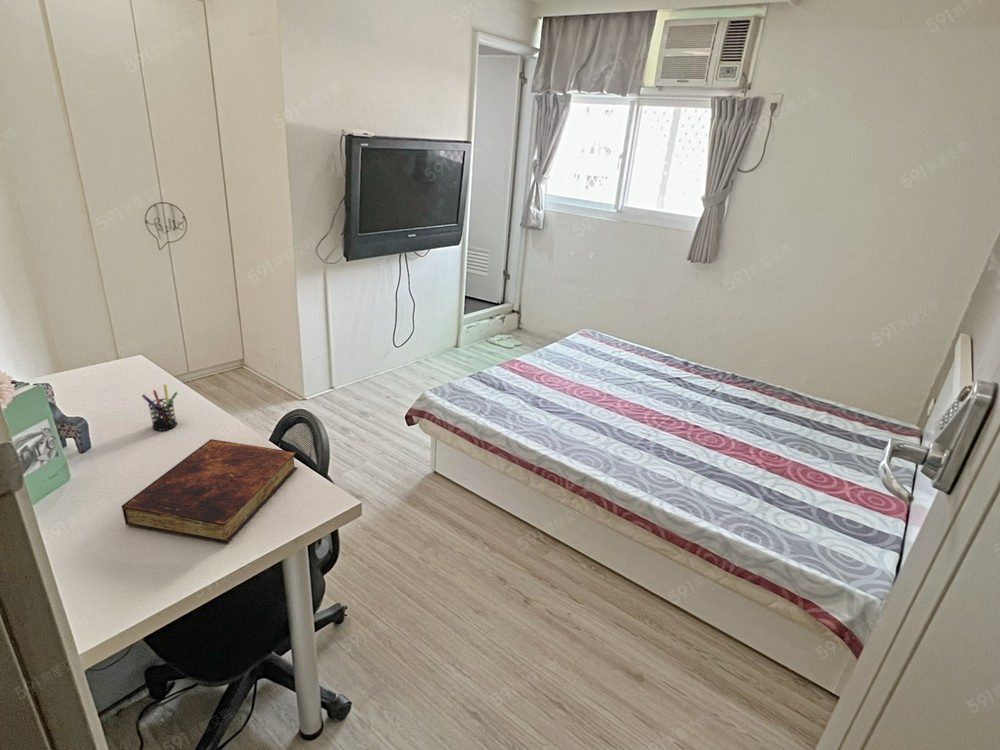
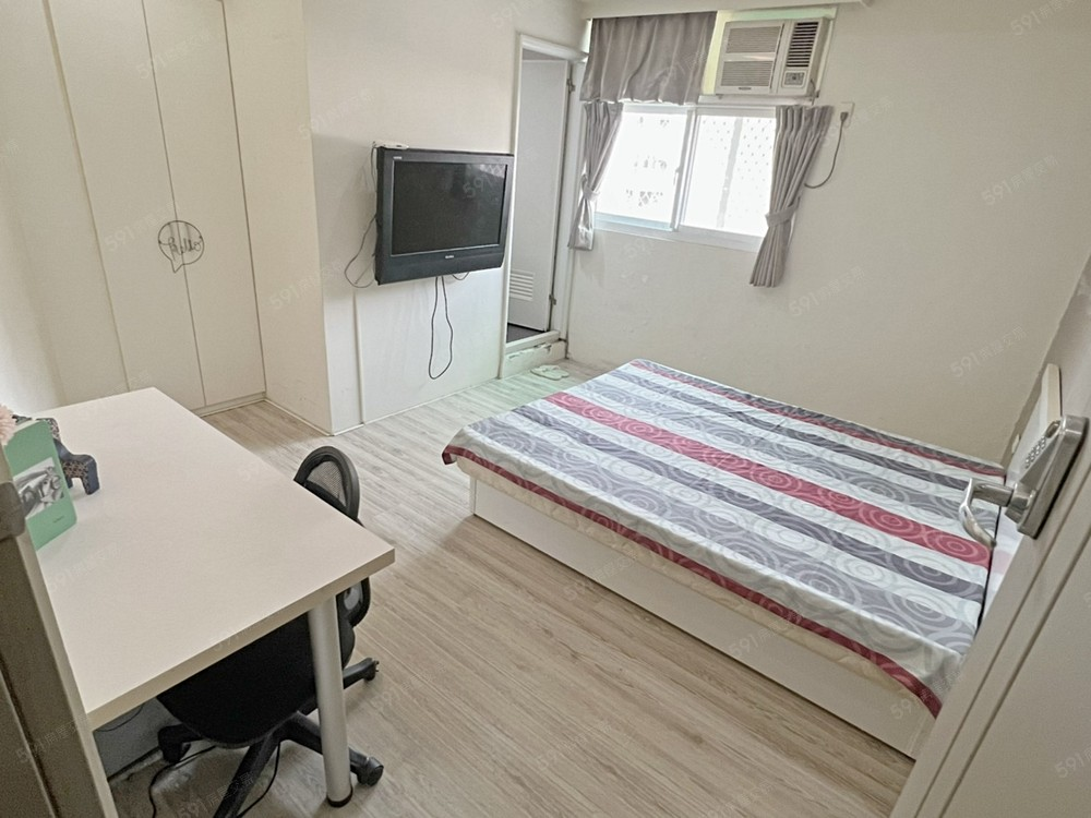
- book (218, 485)
- pen holder (163, 406)
